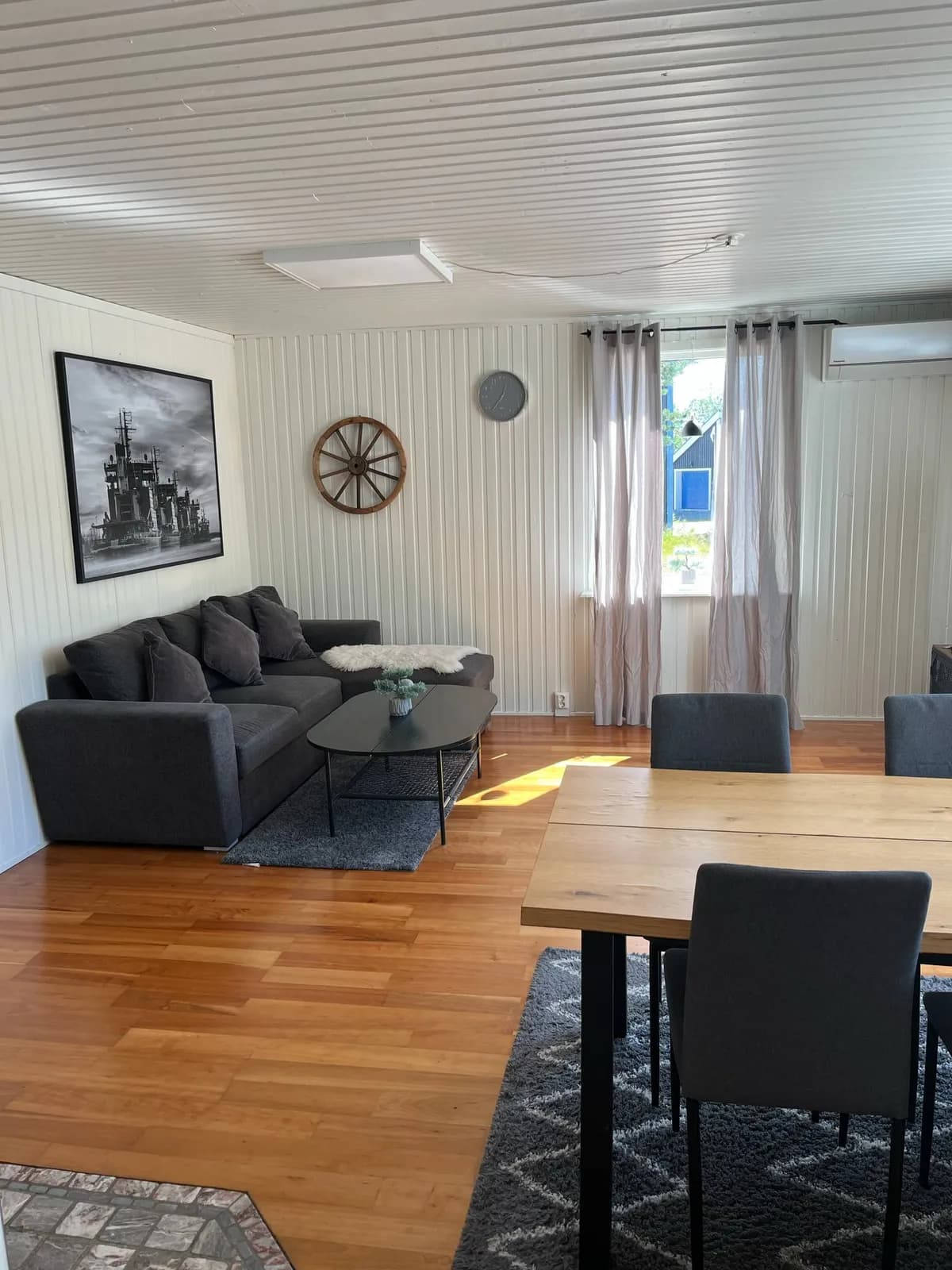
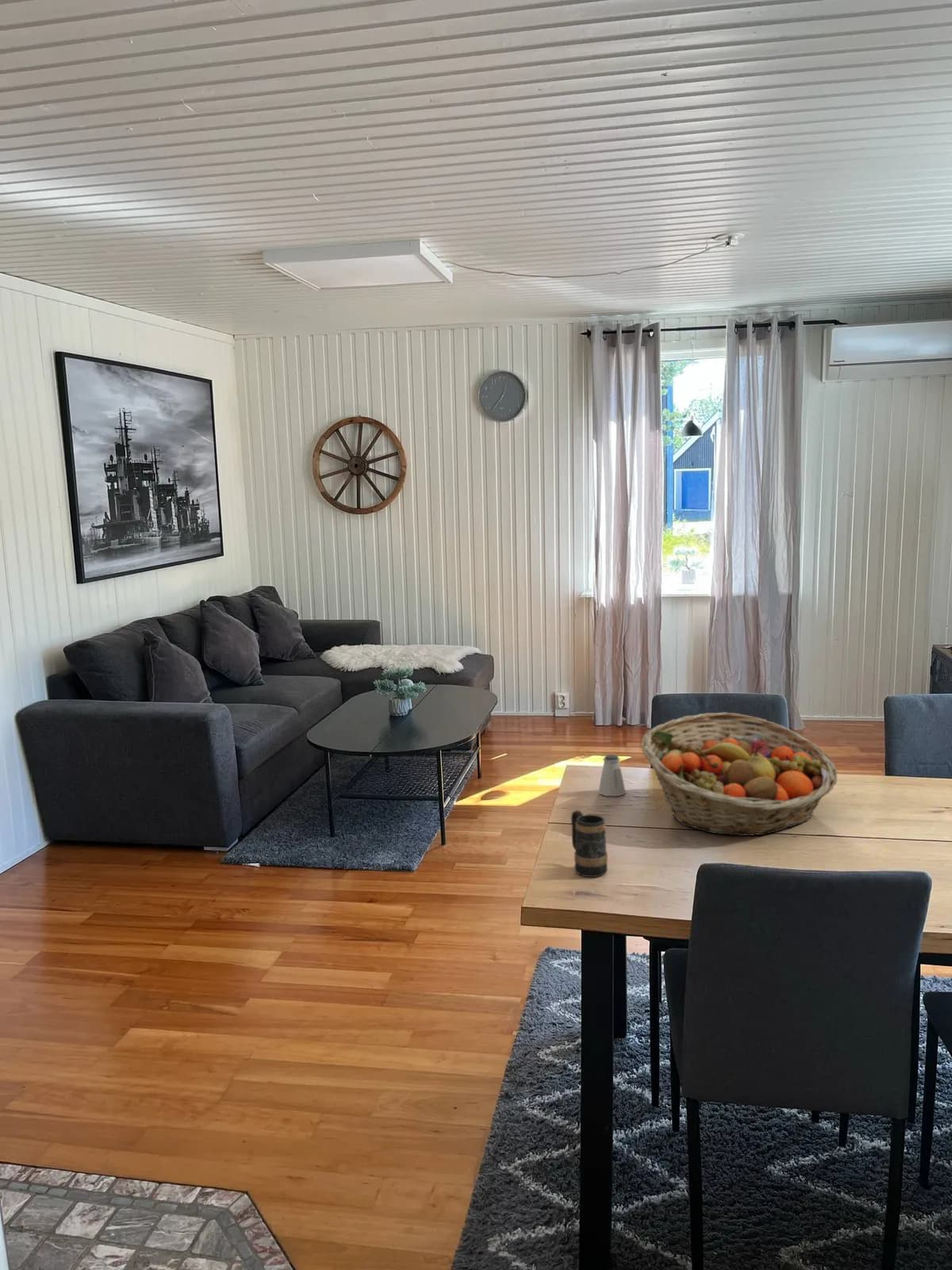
+ saltshaker (612, 774)
+ mug (586, 841)
+ fruit basket (737, 771)
